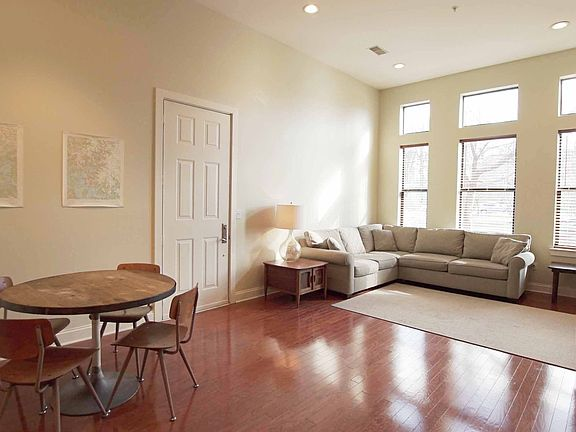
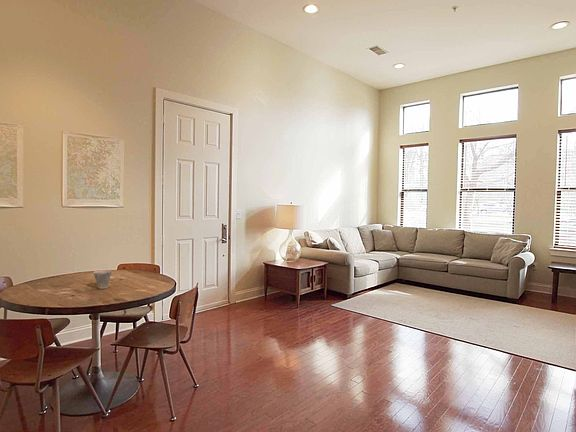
+ cup (102, 279)
